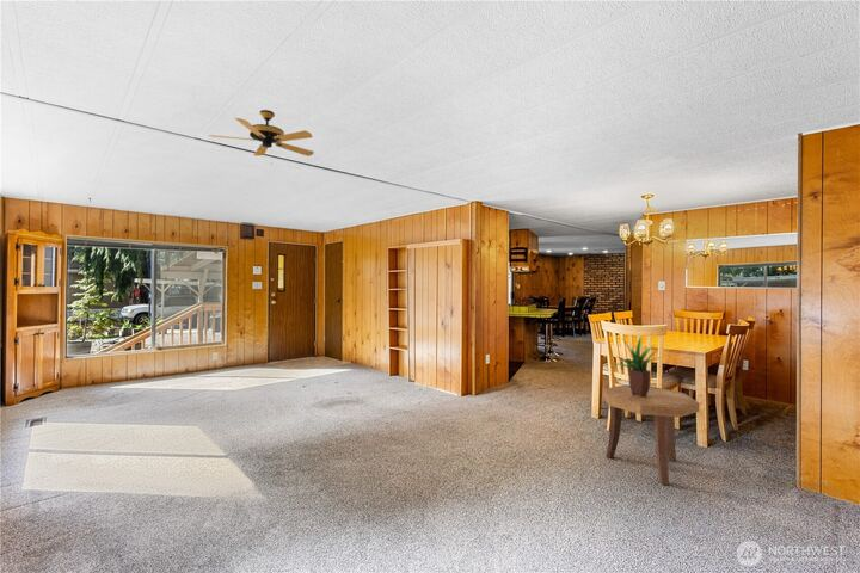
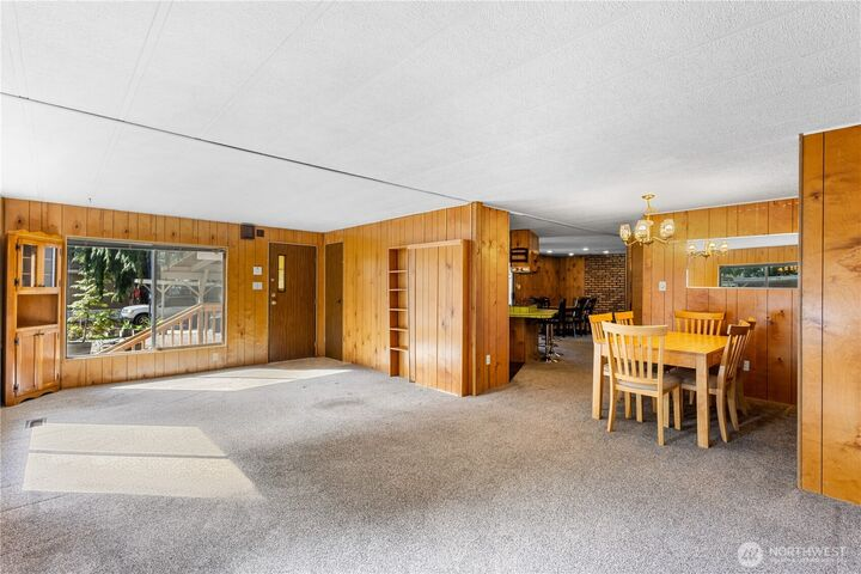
- side table (655, 430)
- potted plant (634, 365)
- ceiling fan (264, 138)
